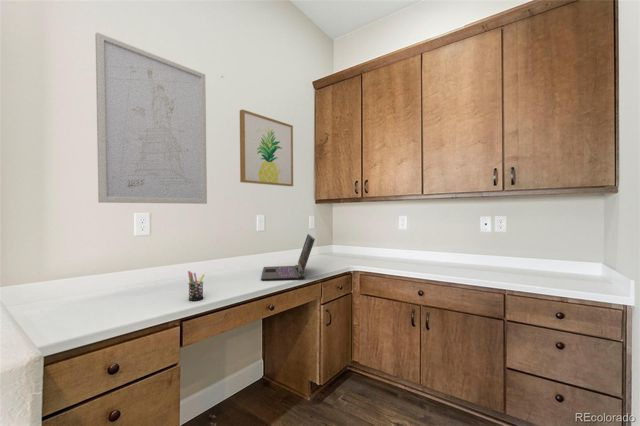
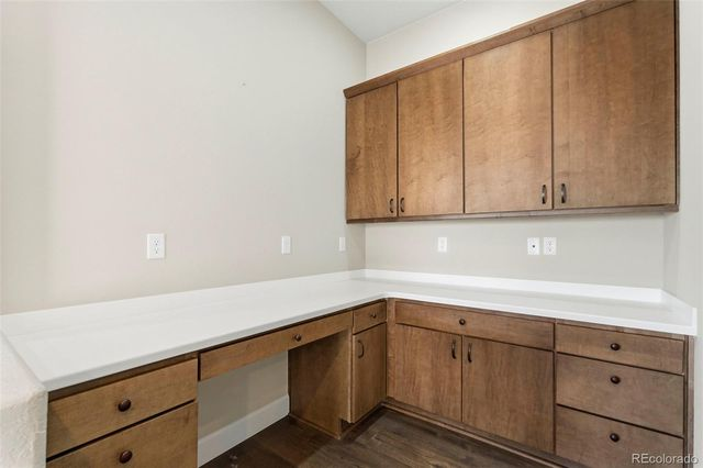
- wall art (158, 130)
- wall art (268, 151)
- laptop (287, 266)
- pen holder (194, 285)
